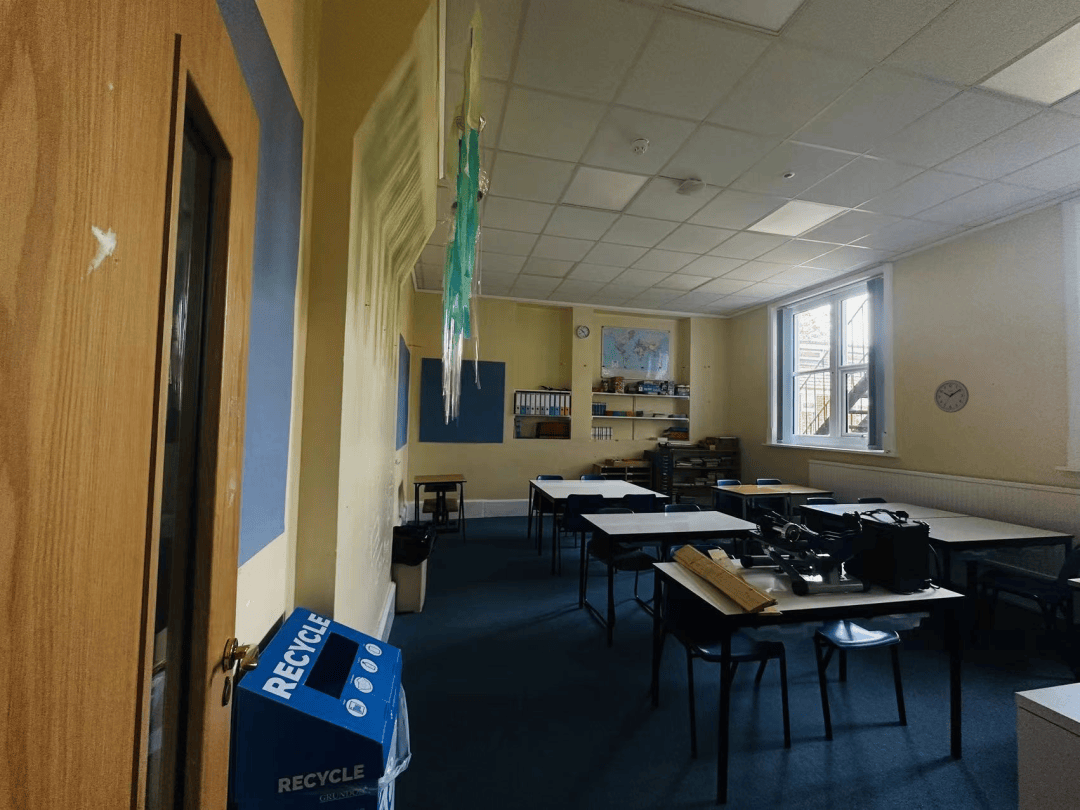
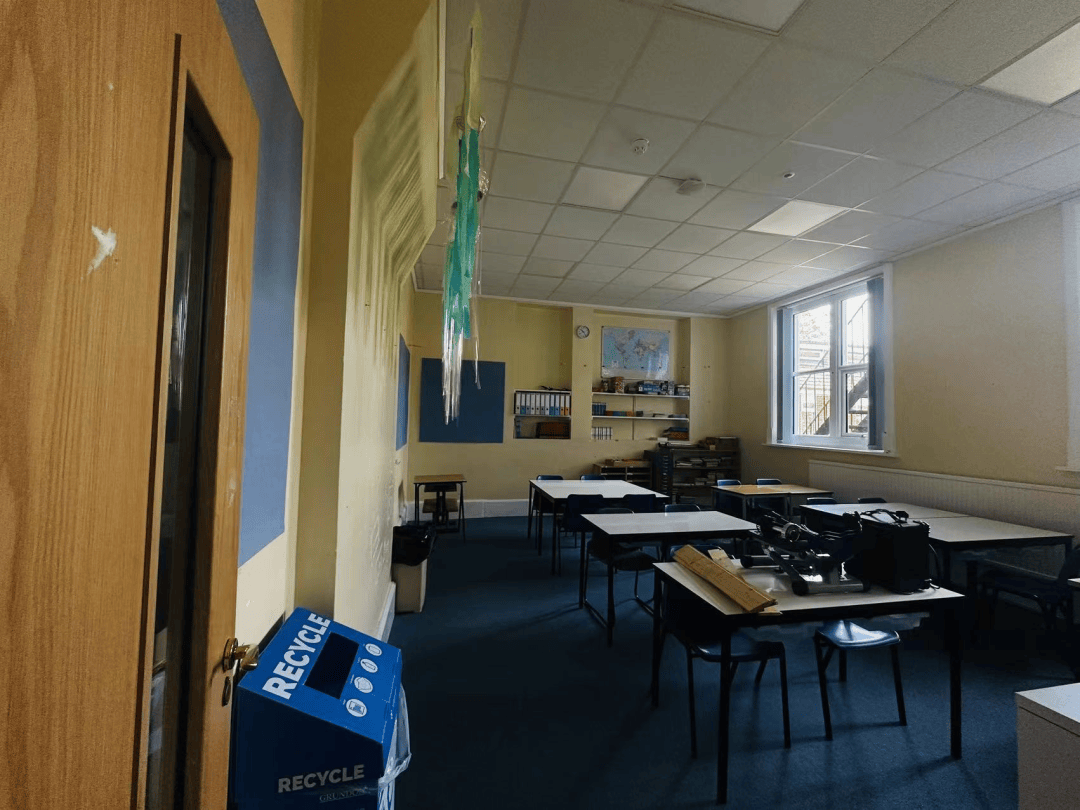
- wall clock (950, 396)
